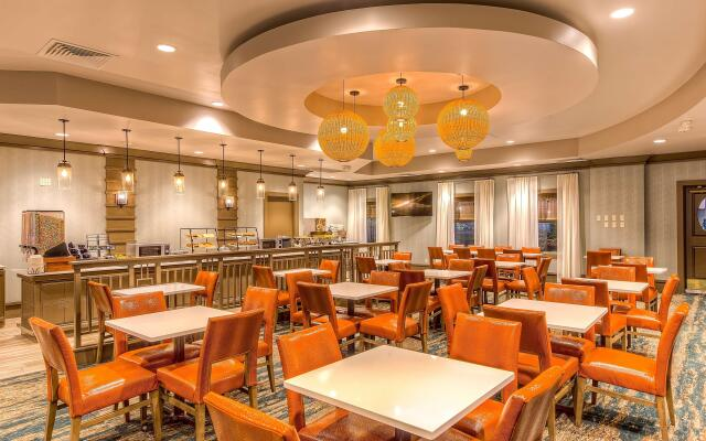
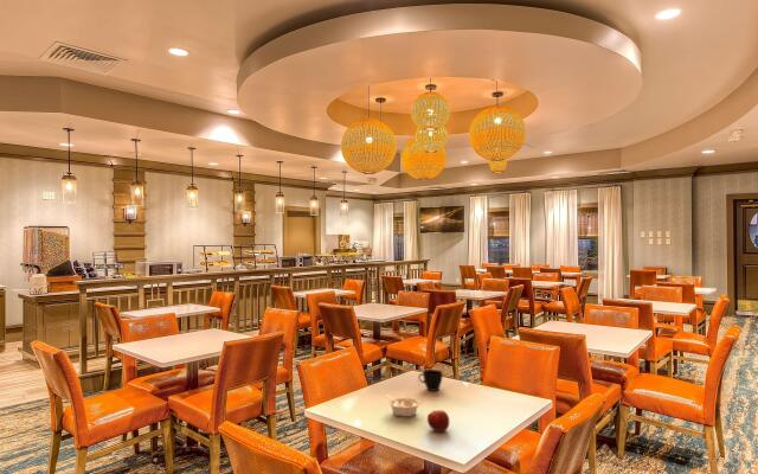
+ cup (431, 380)
+ fruit (438, 419)
+ legume (403, 406)
